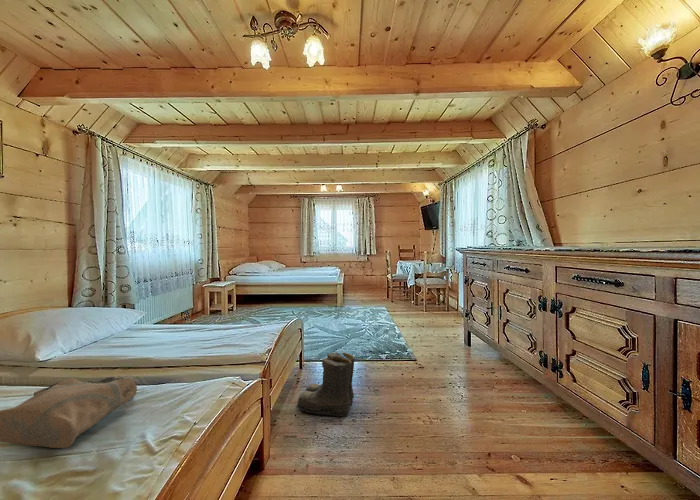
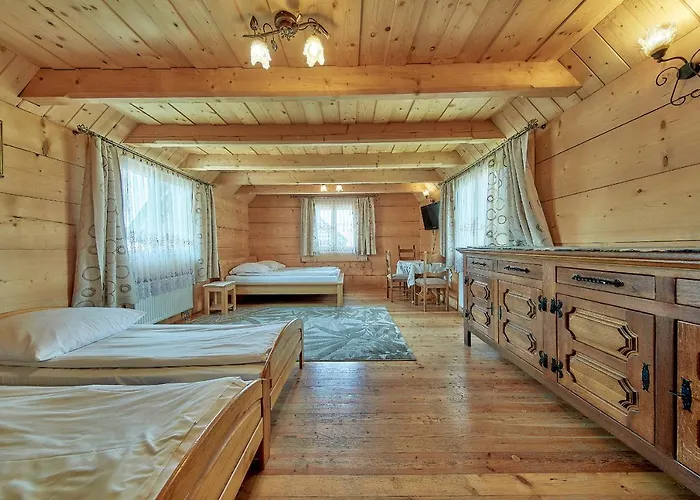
- boots (326, 380)
- tote bag (82, 398)
